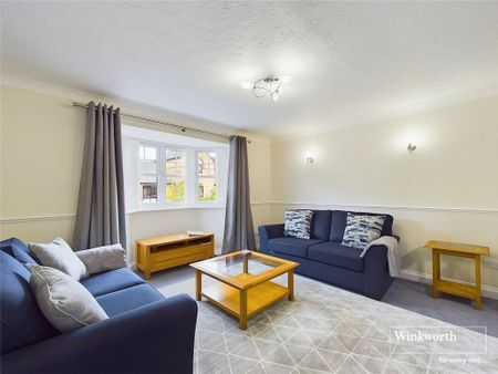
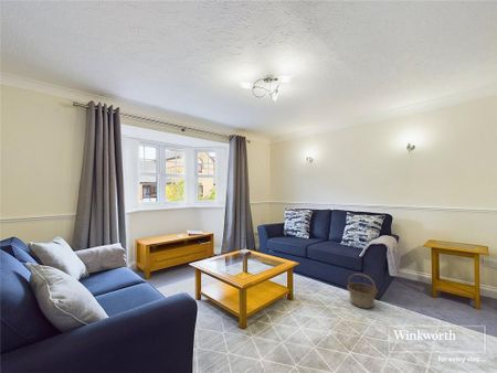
+ basket (361, 289)
